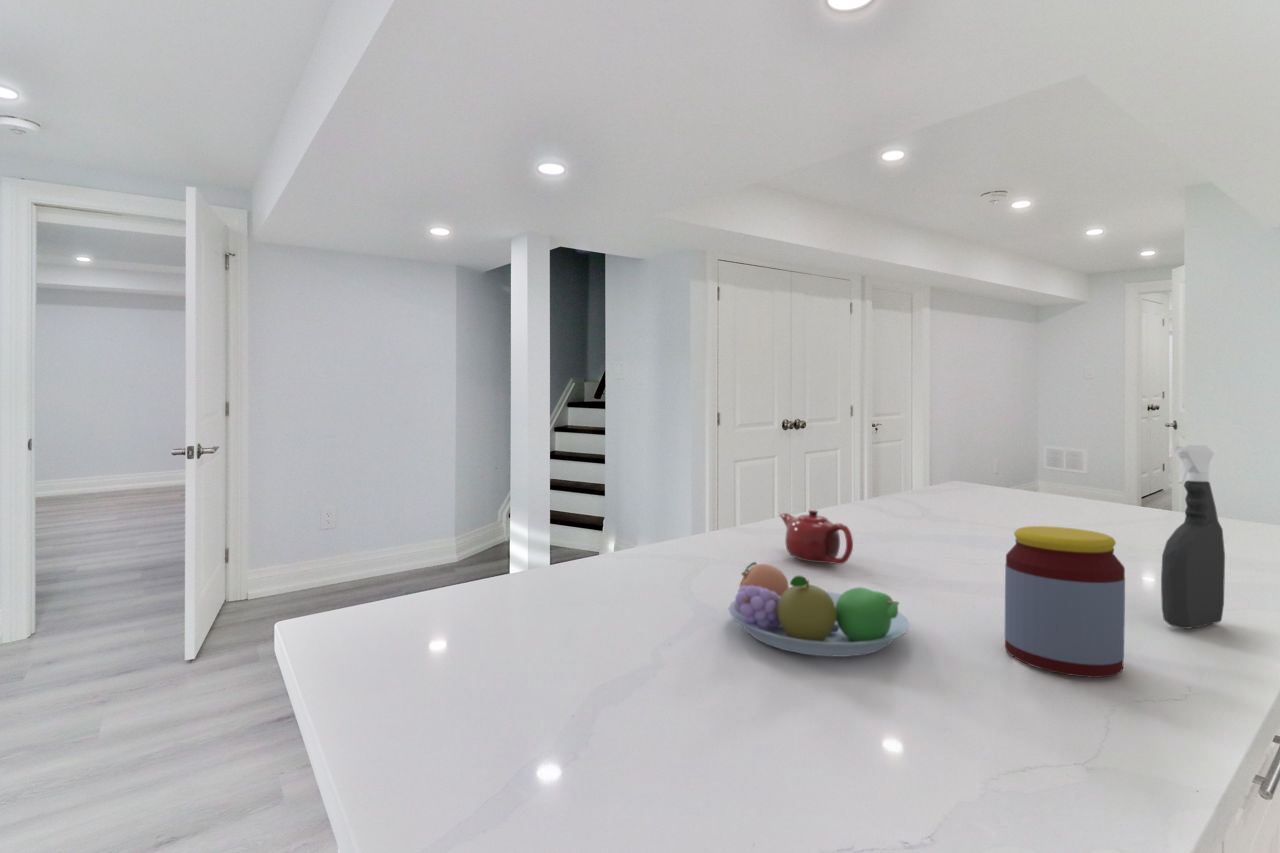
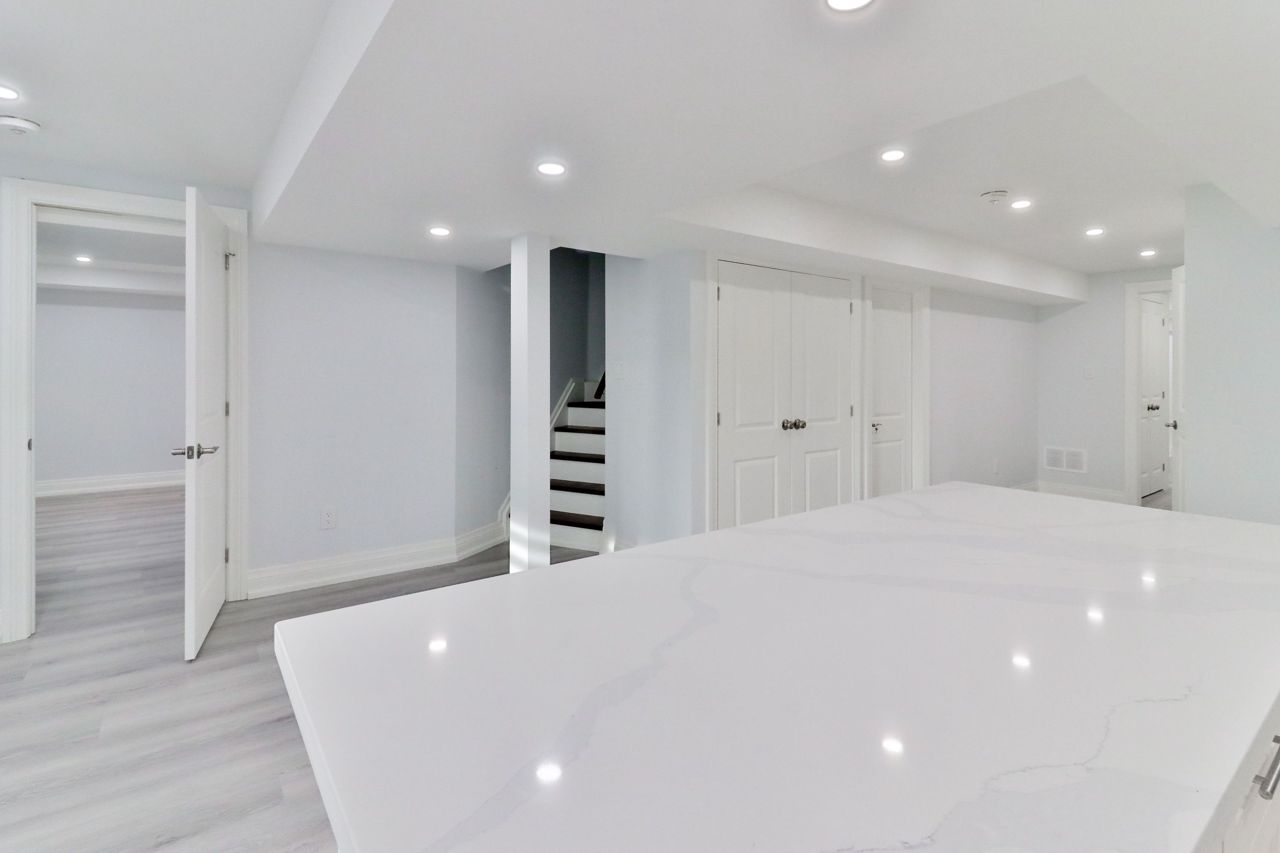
- fruit bowl (818, 598)
- teapot (813, 535)
- jar (1062, 595)
- spray bottle (1193, 534)
